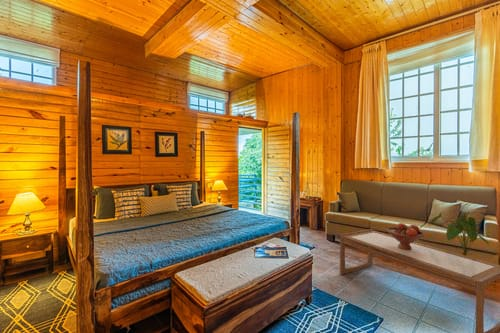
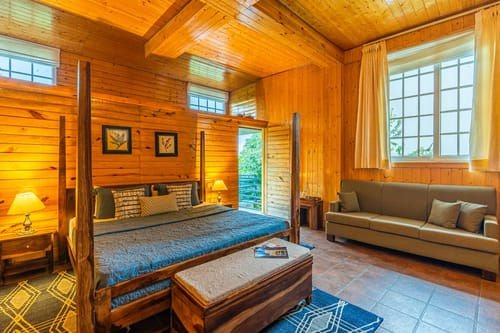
- coffee table (412, 268)
- house plant (463, 249)
- fruit bowl (404, 235)
